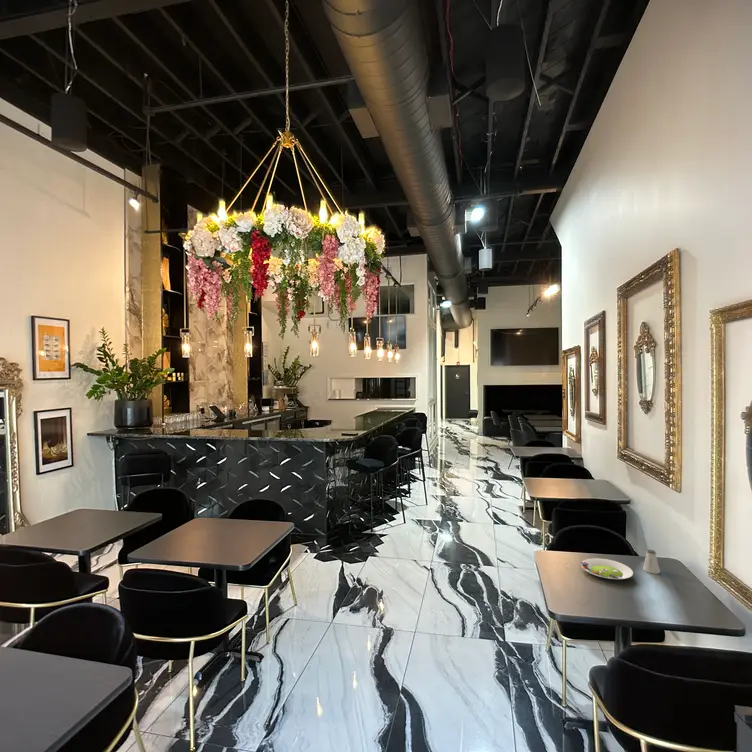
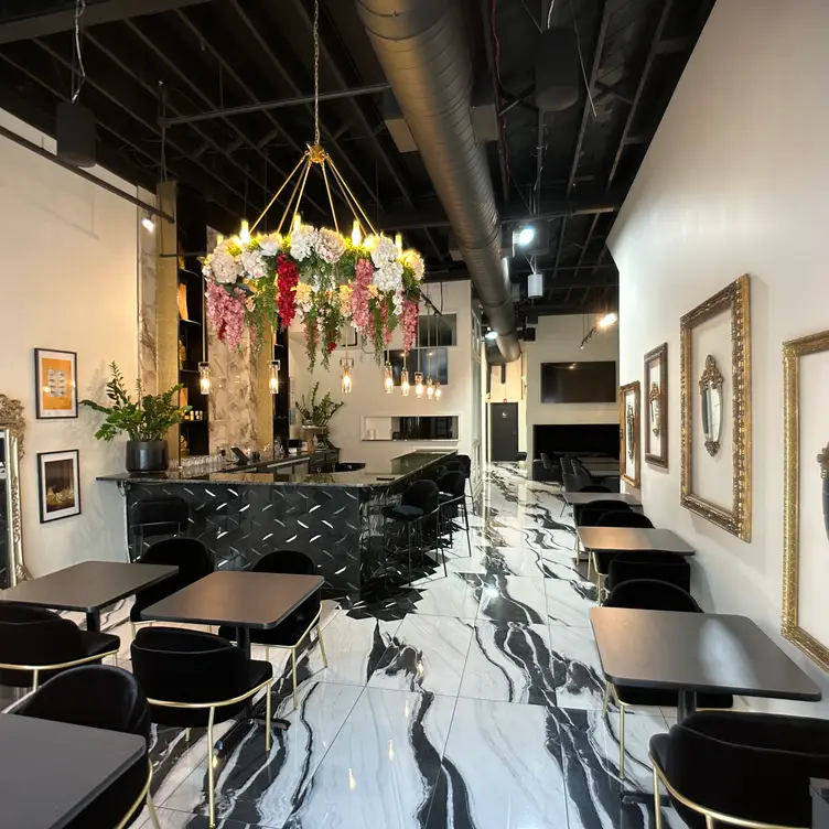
- saltshaker (651, 560)
- salad plate (606, 569)
